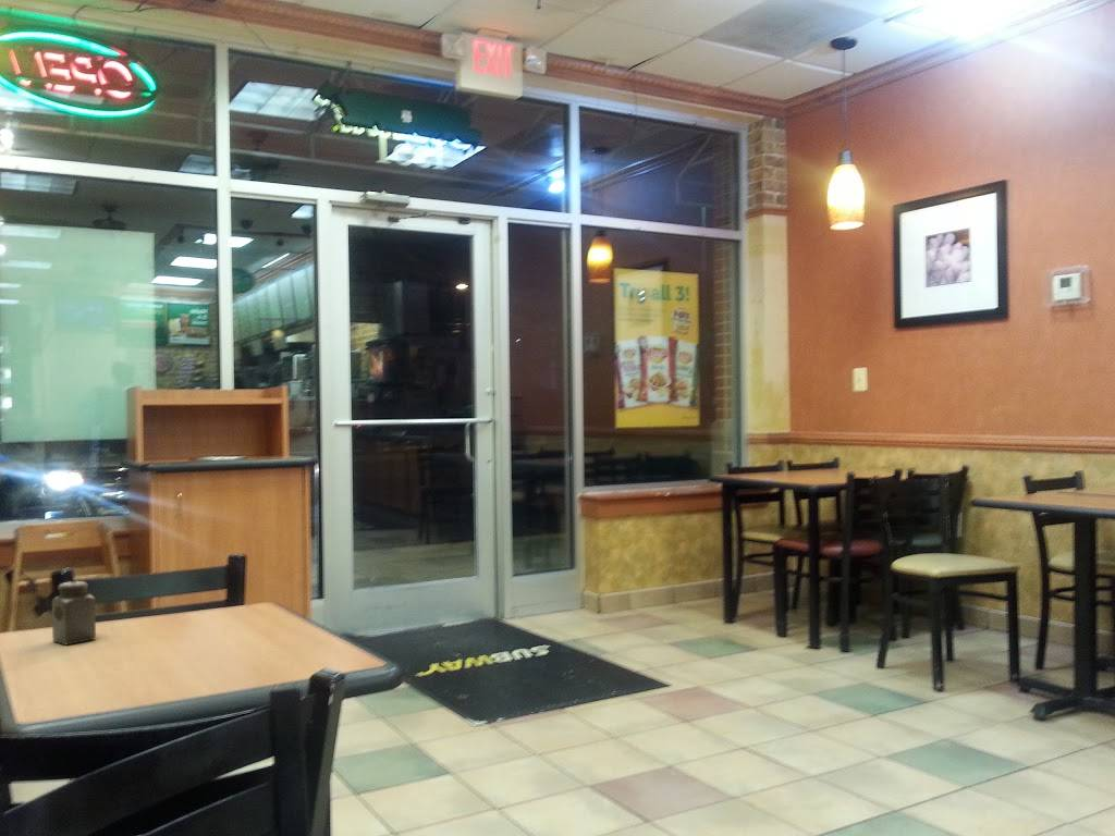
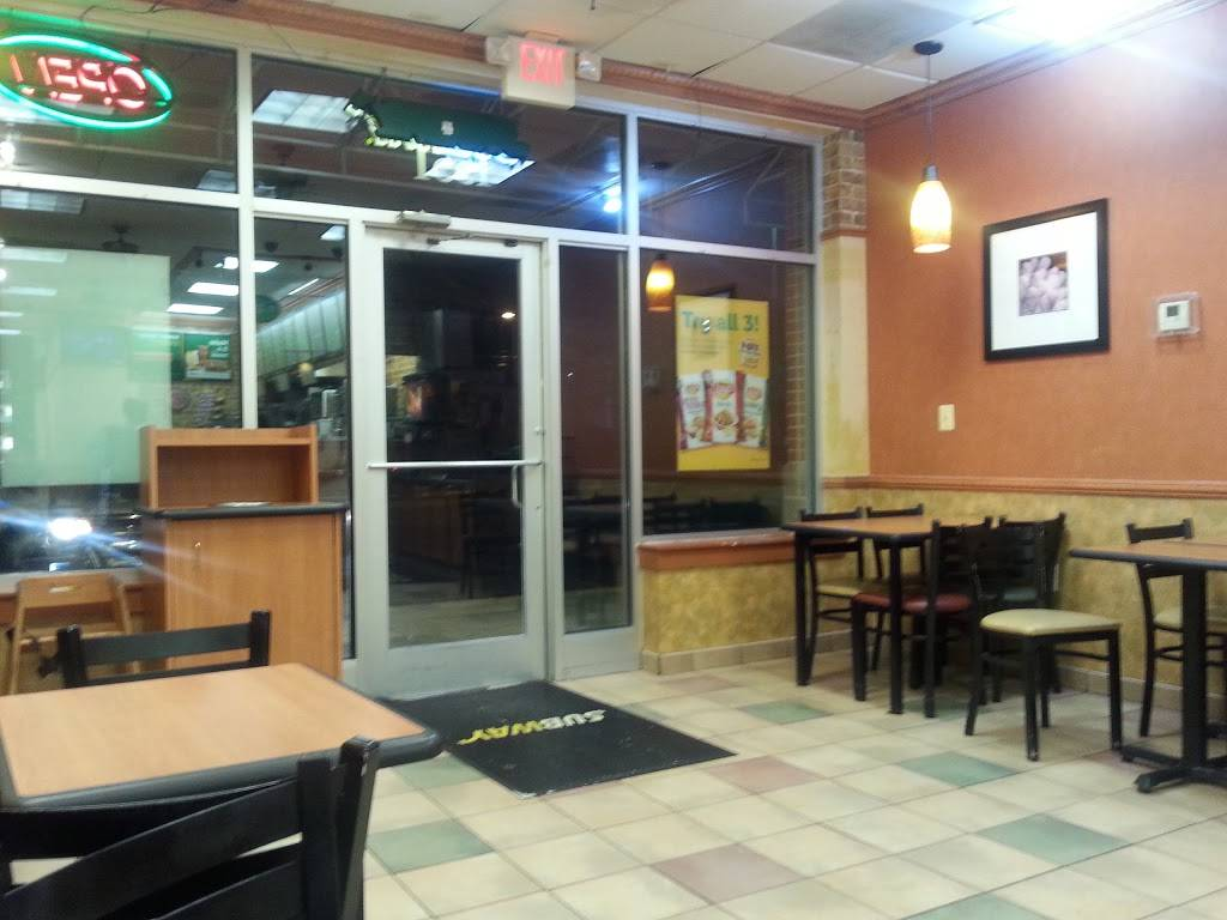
- salt shaker (73, 611)
